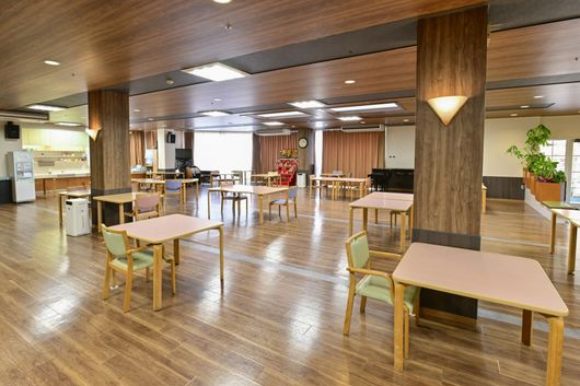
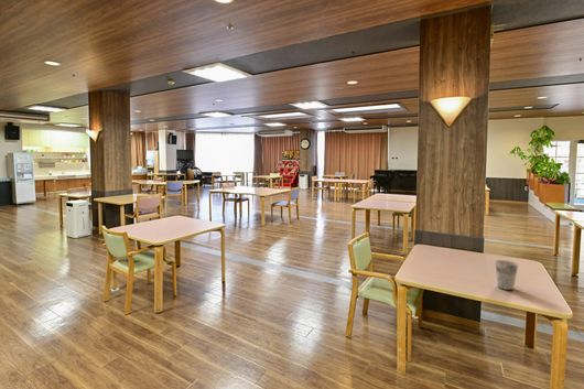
+ cup (506, 274)
